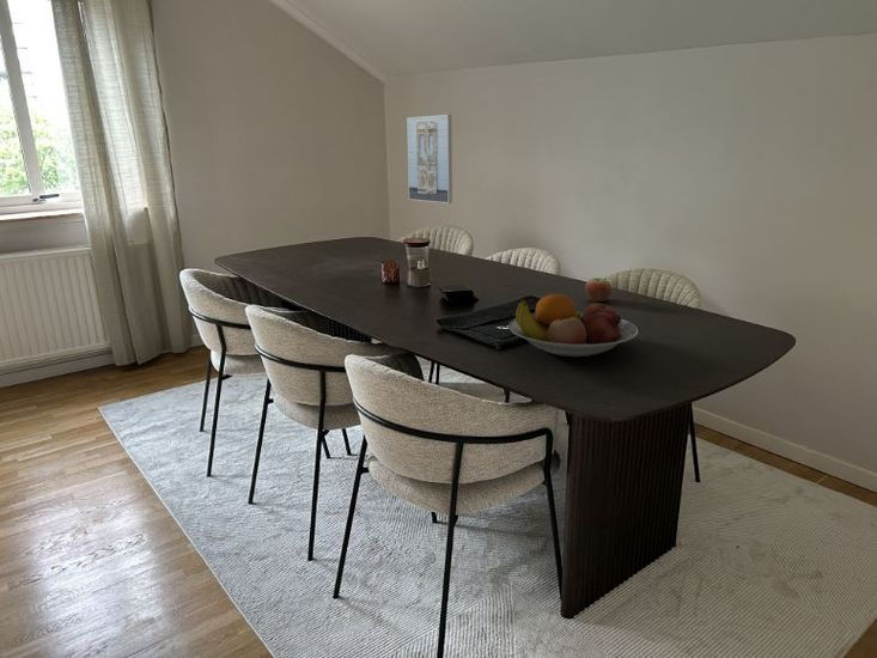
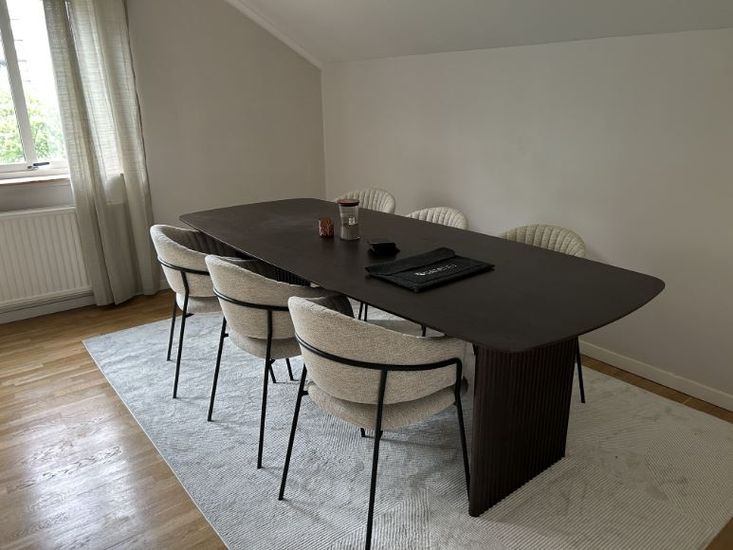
- fruit bowl (572, 322)
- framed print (428, 159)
- apple (598, 290)
